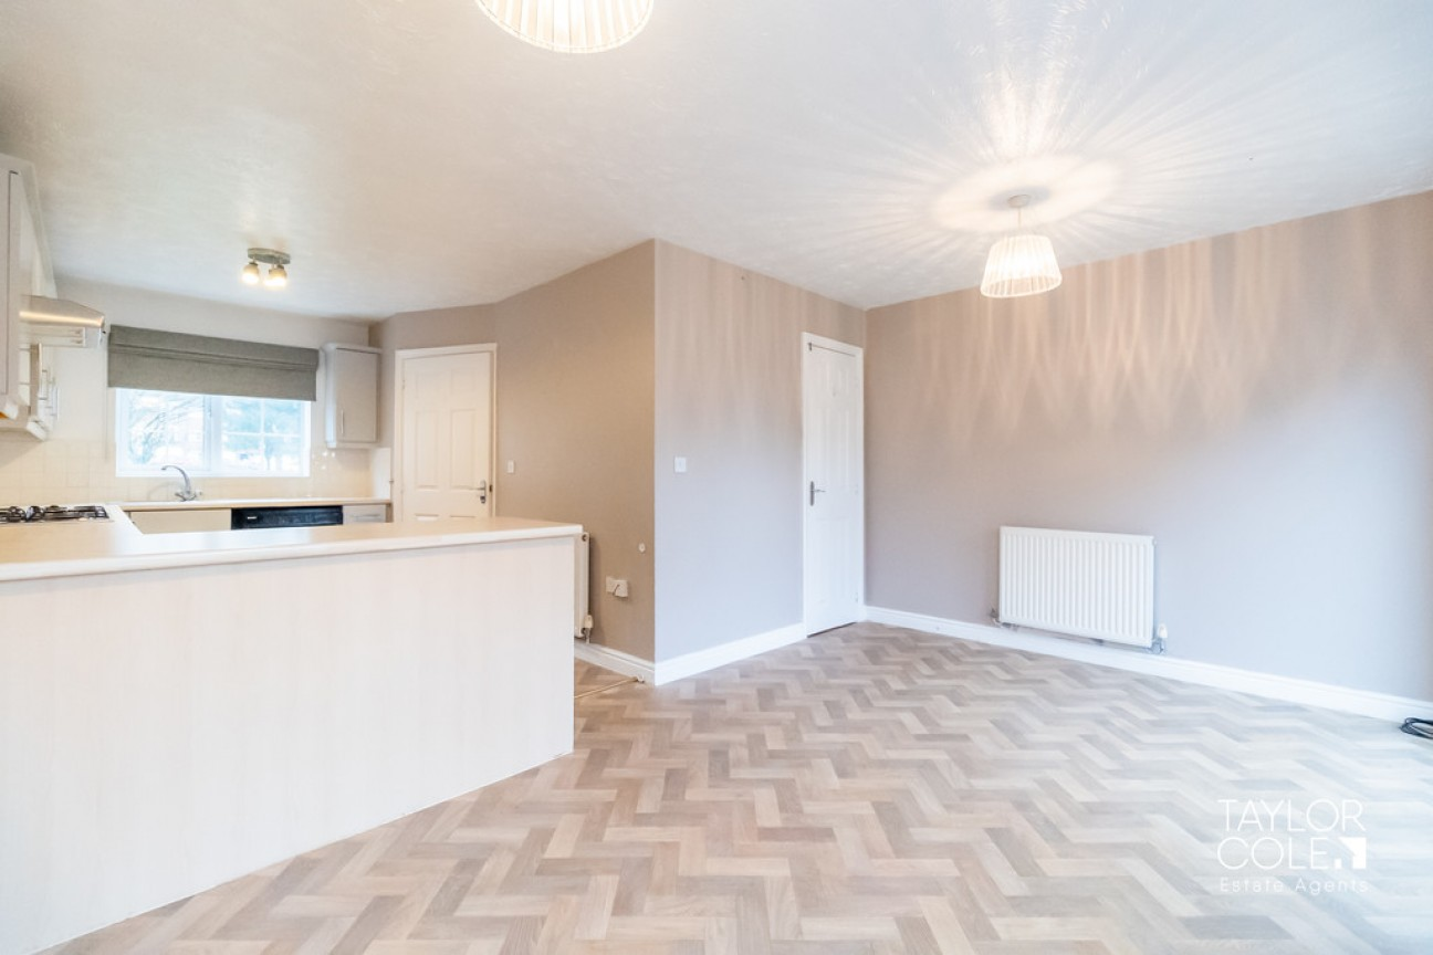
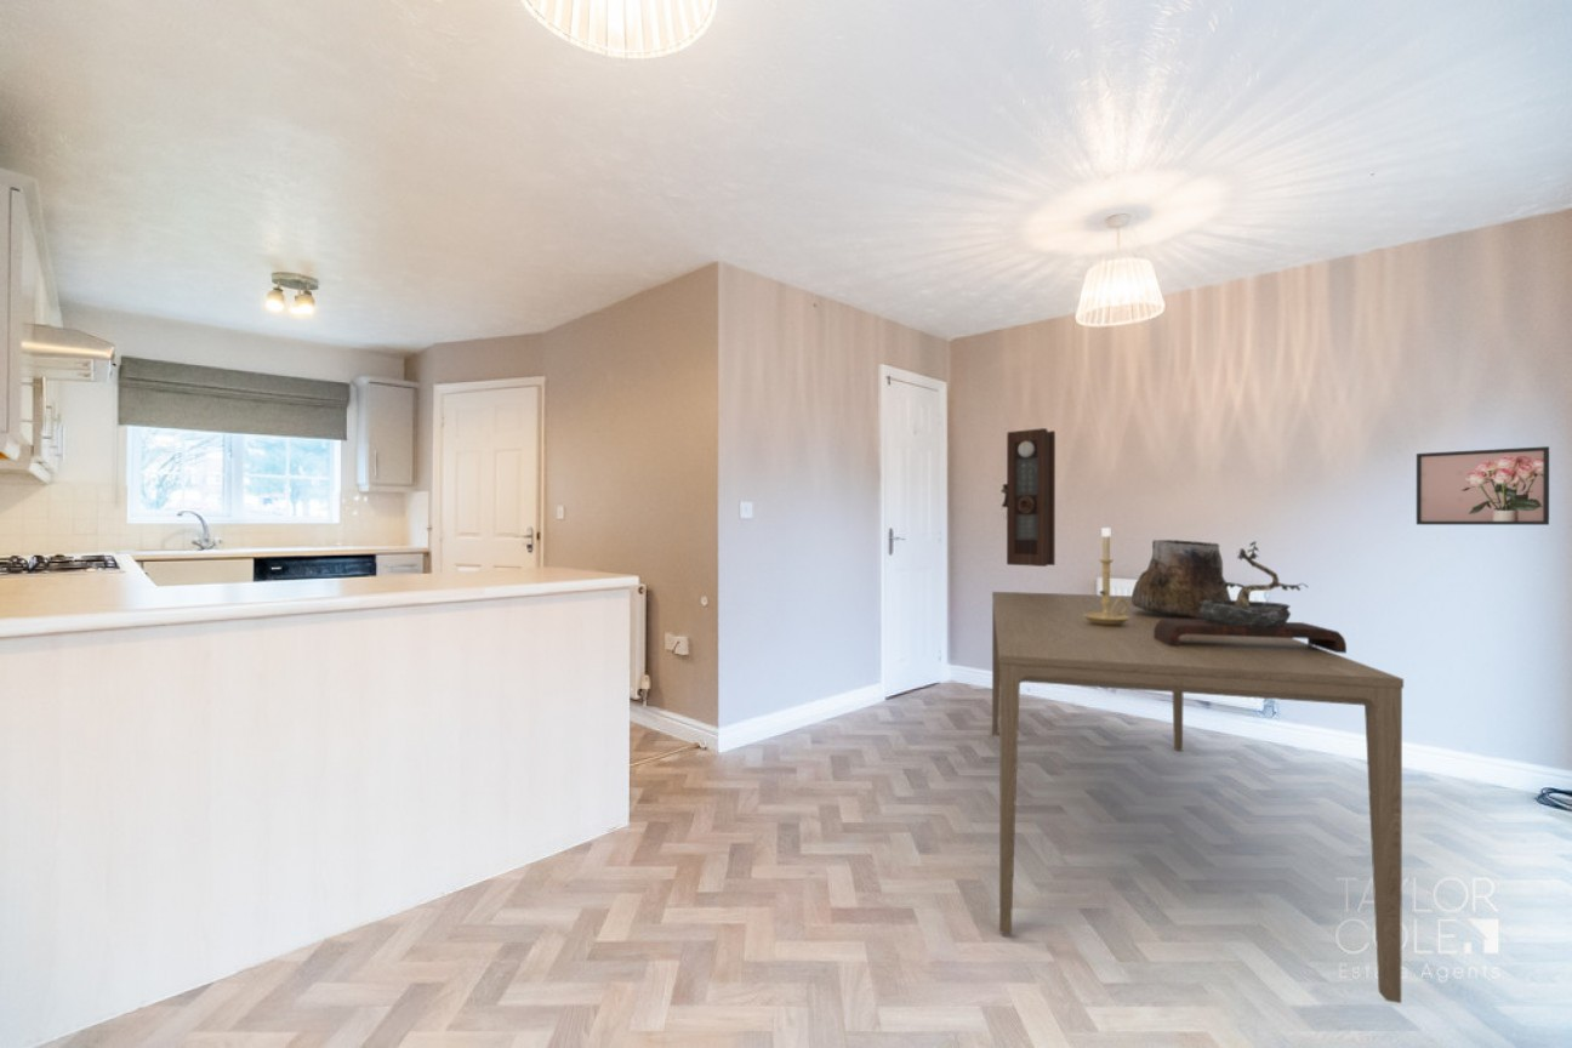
+ bonsai tree (1243, 592)
+ pendulum clock (1024, 497)
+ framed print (1479, 486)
+ candle holder (1106, 575)
+ vase (1185, 577)
+ dining table (1118, 688)
